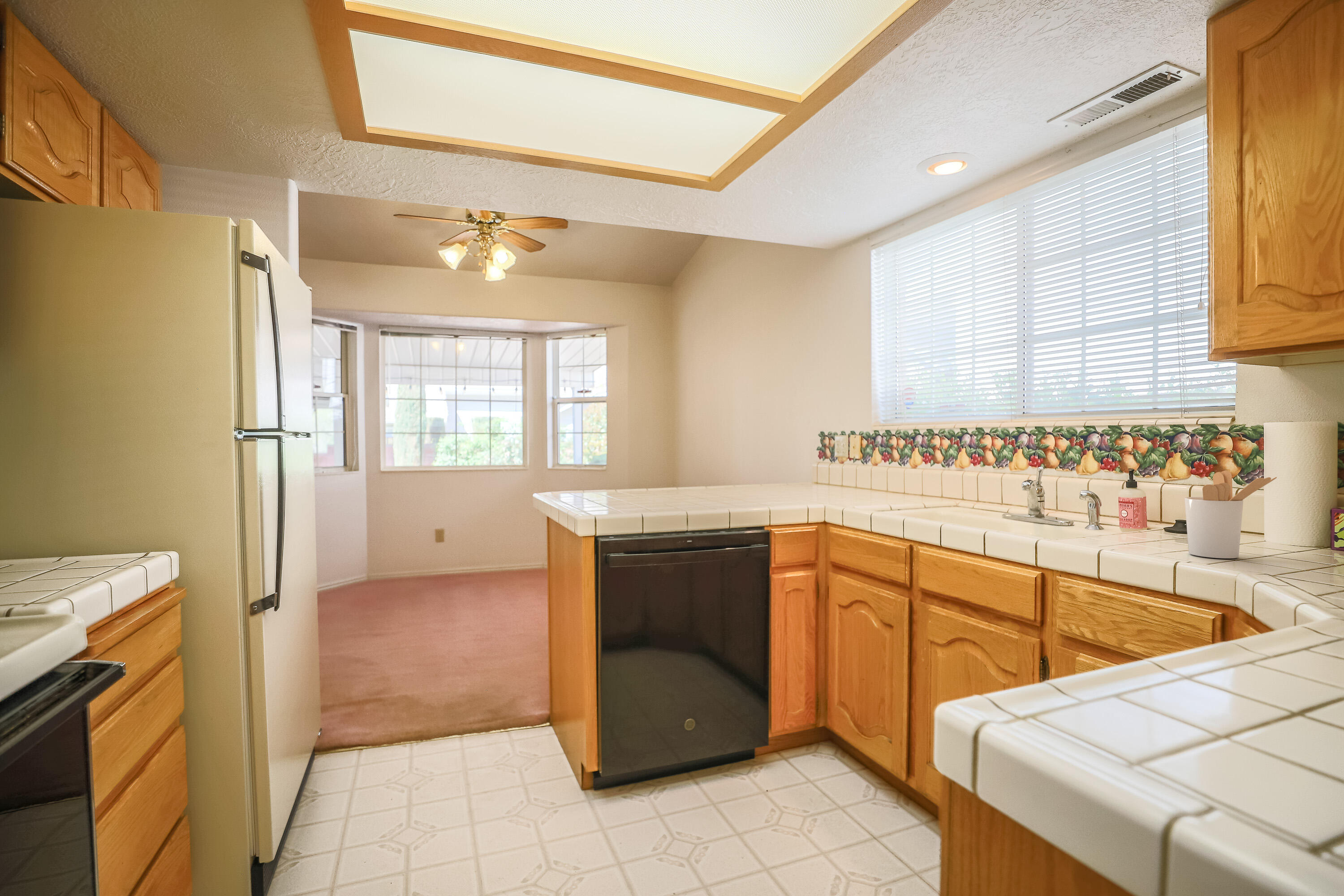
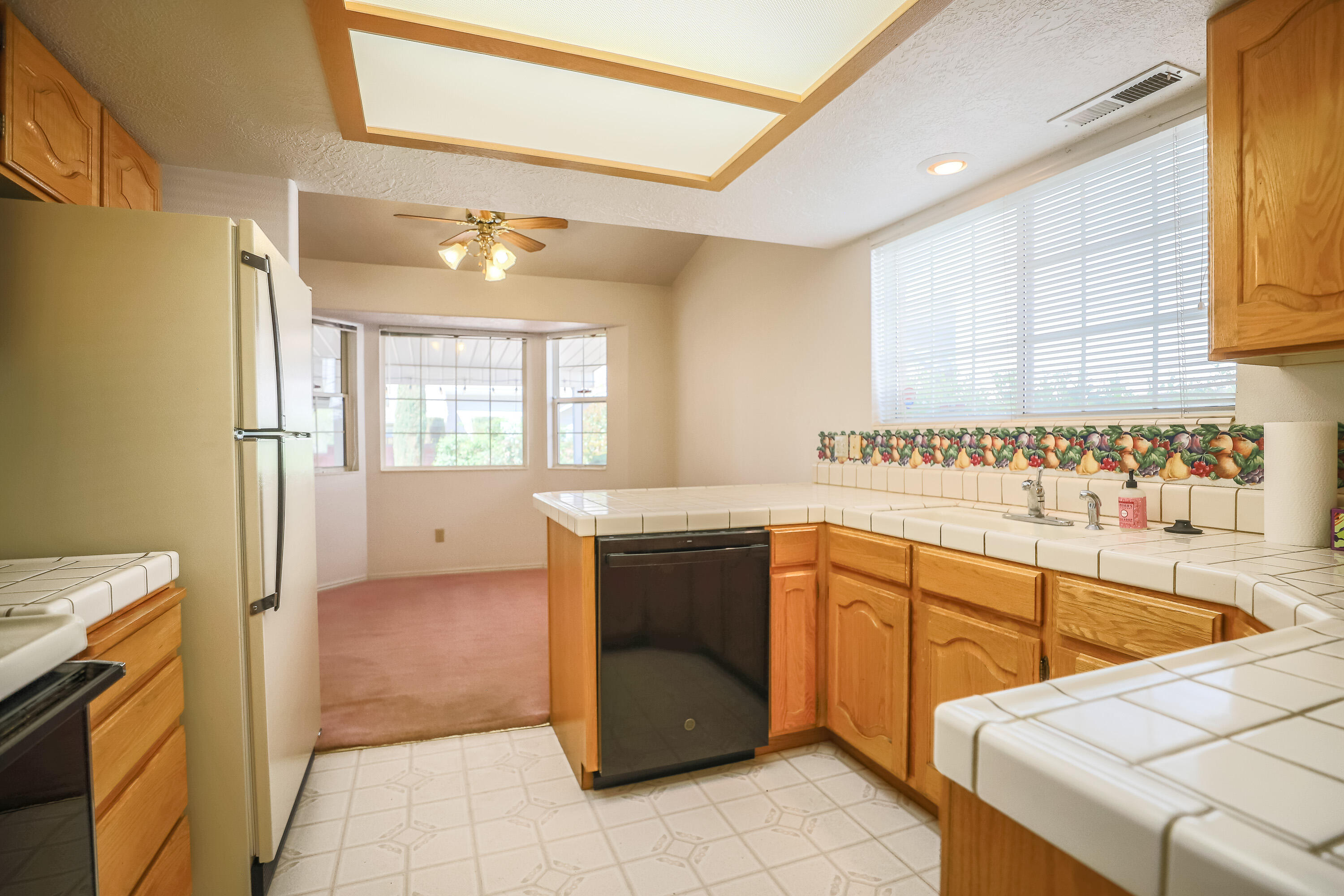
- utensil holder (1228, 514)
